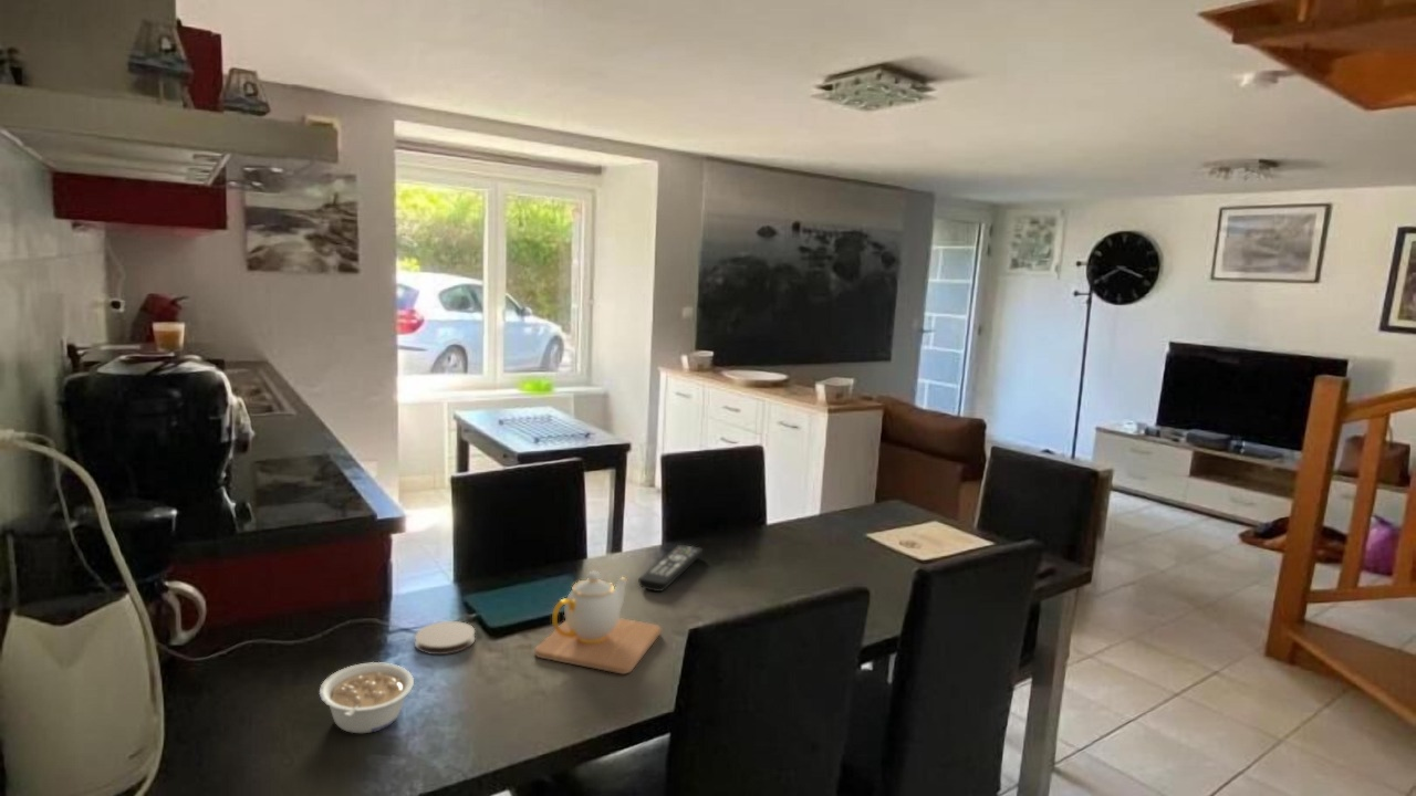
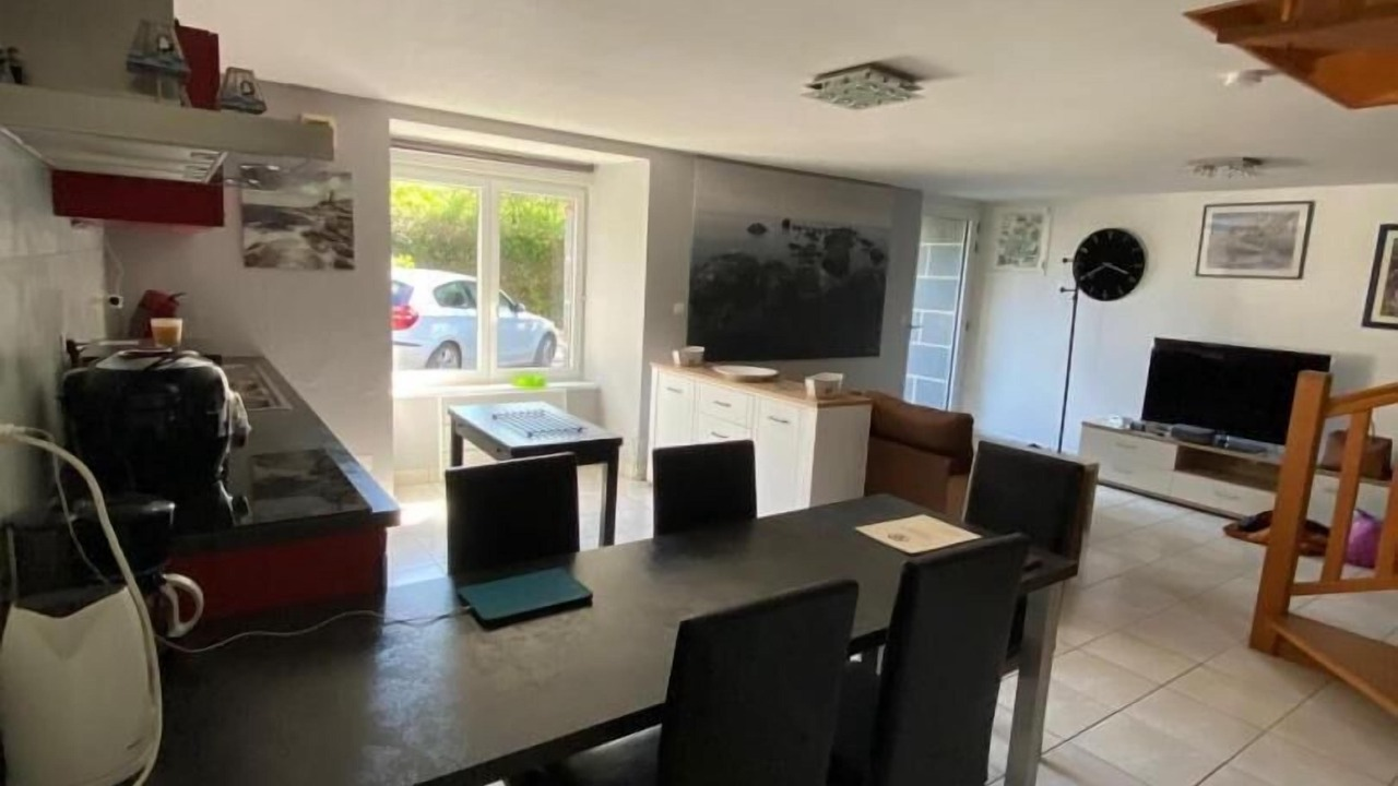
- legume (368, 699)
- coaster (445, 637)
- teapot (601, 608)
- remote control (671, 566)
